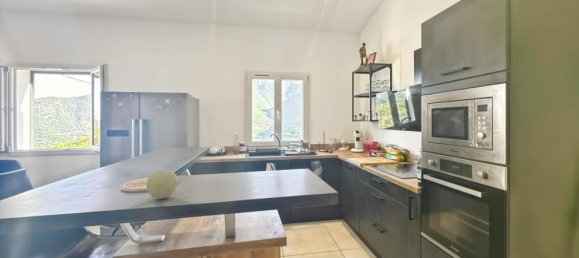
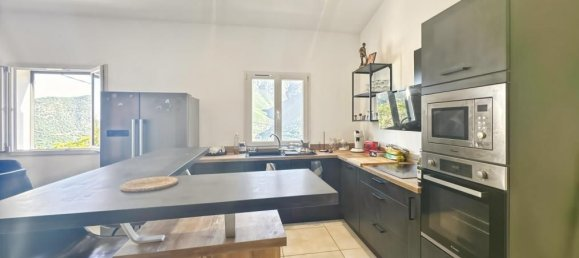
- fruit (162, 183)
